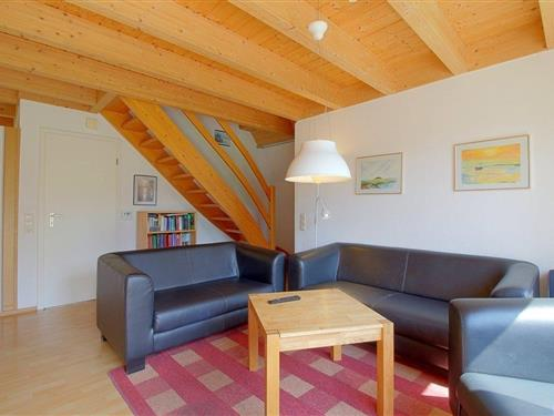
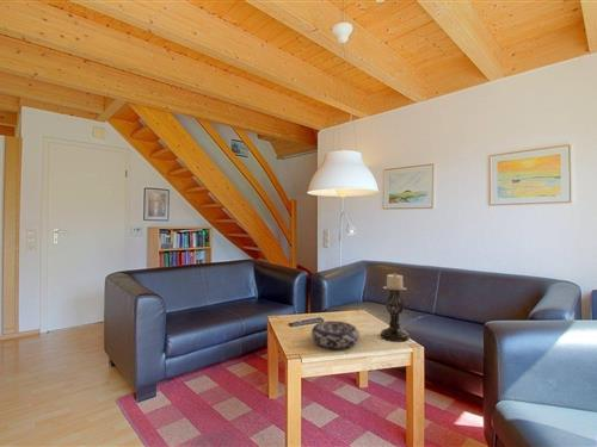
+ candle holder (394, 304)
+ decorative bowl (334, 334)
